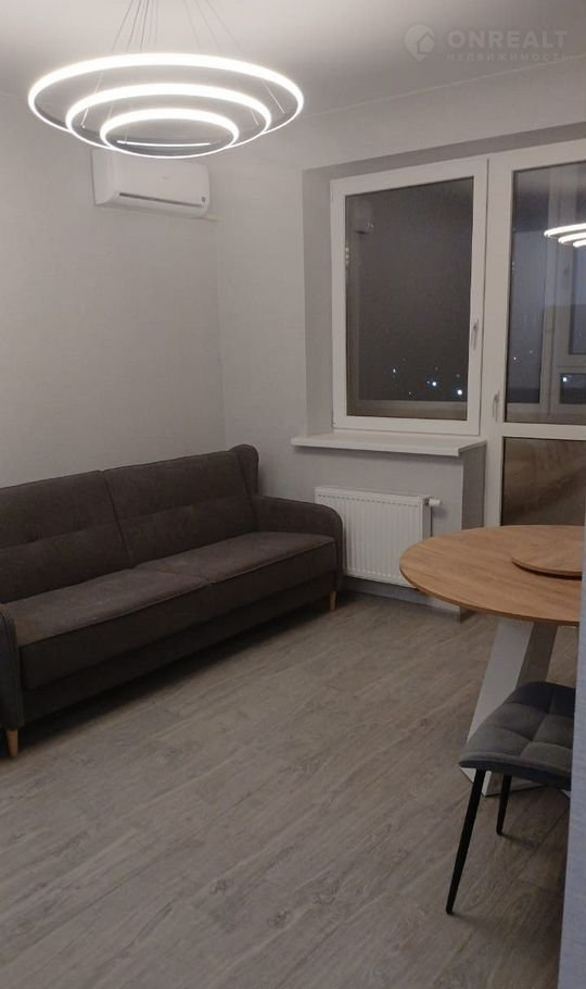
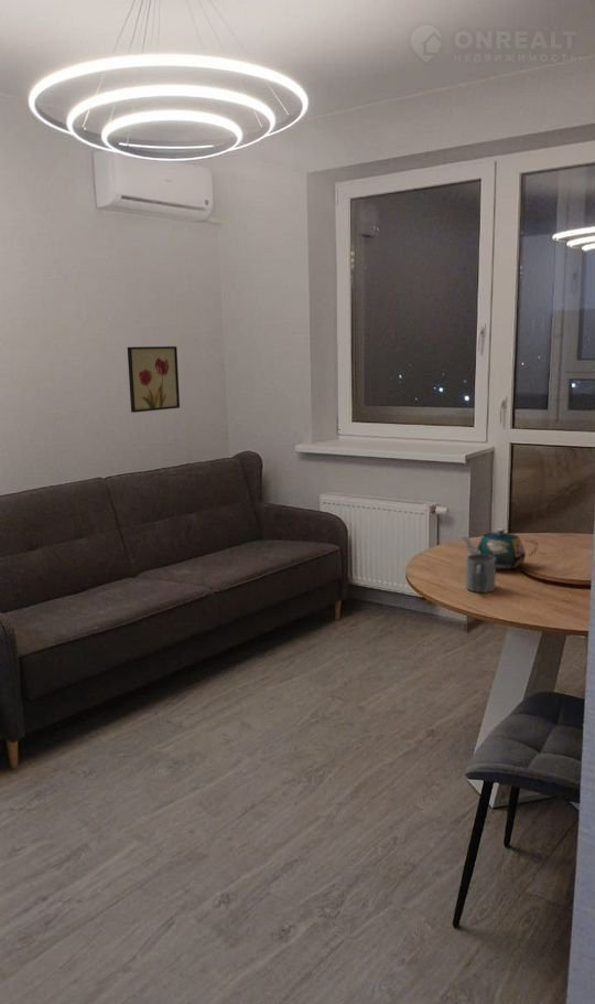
+ wall art (153, 378)
+ teapot (498, 546)
+ mug (479, 574)
